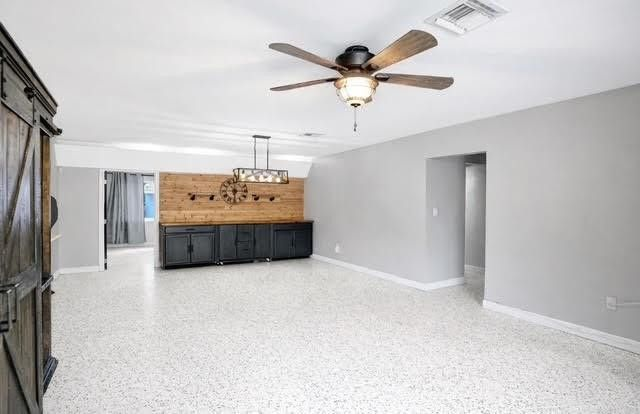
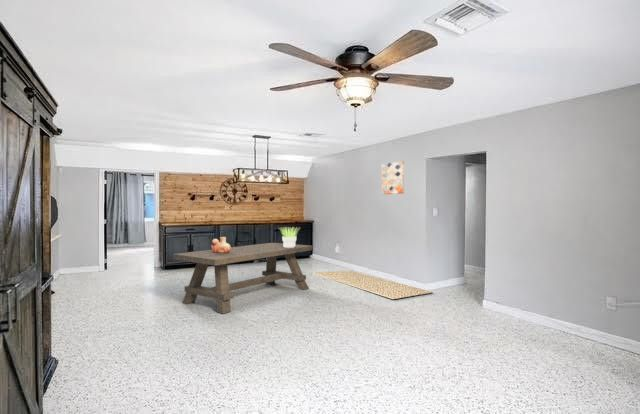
+ dining table (249, 279)
+ vessel (221, 244)
+ rug (360, 280)
+ wall art (392, 178)
+ potted plant (289, 237)
